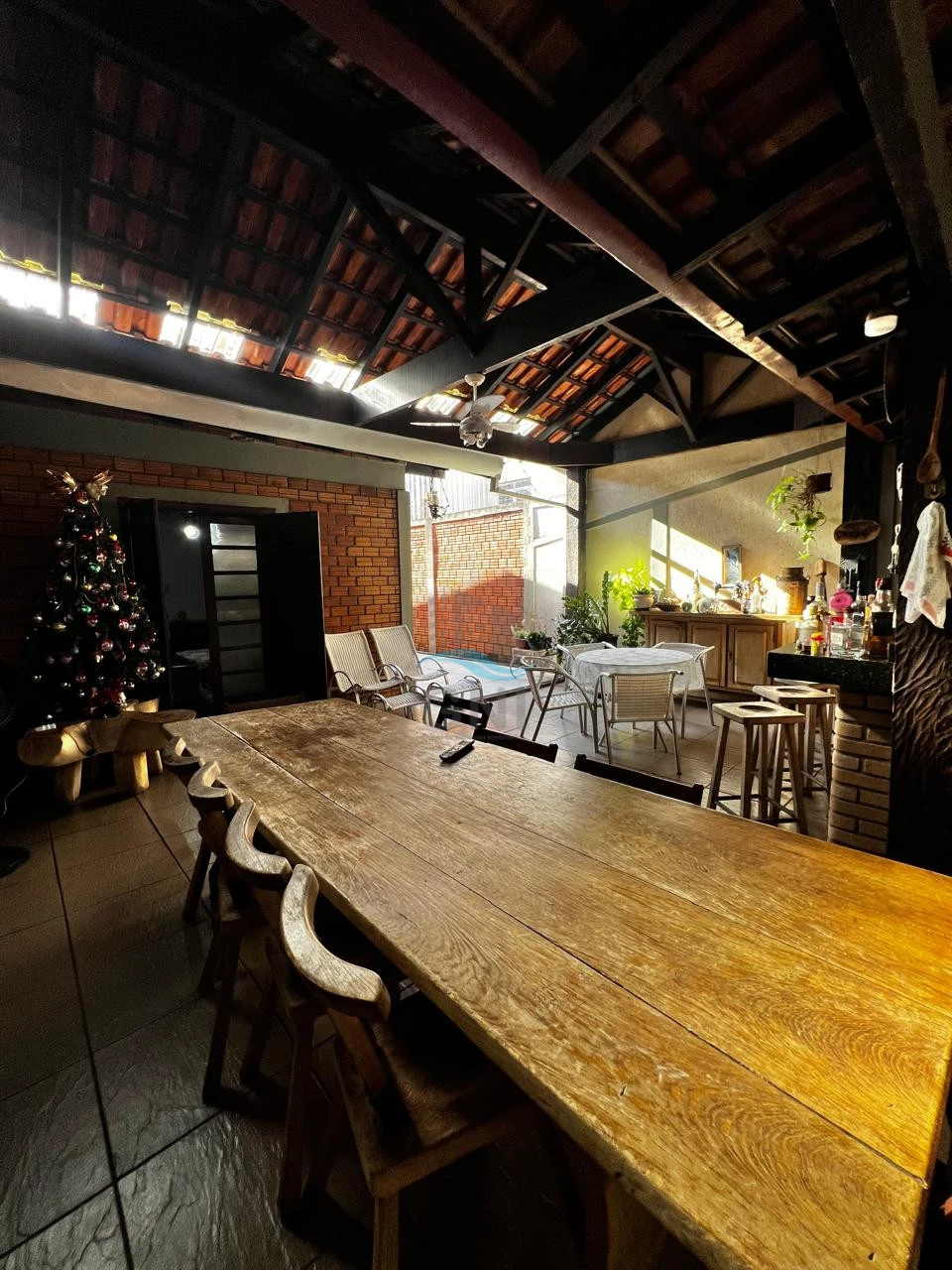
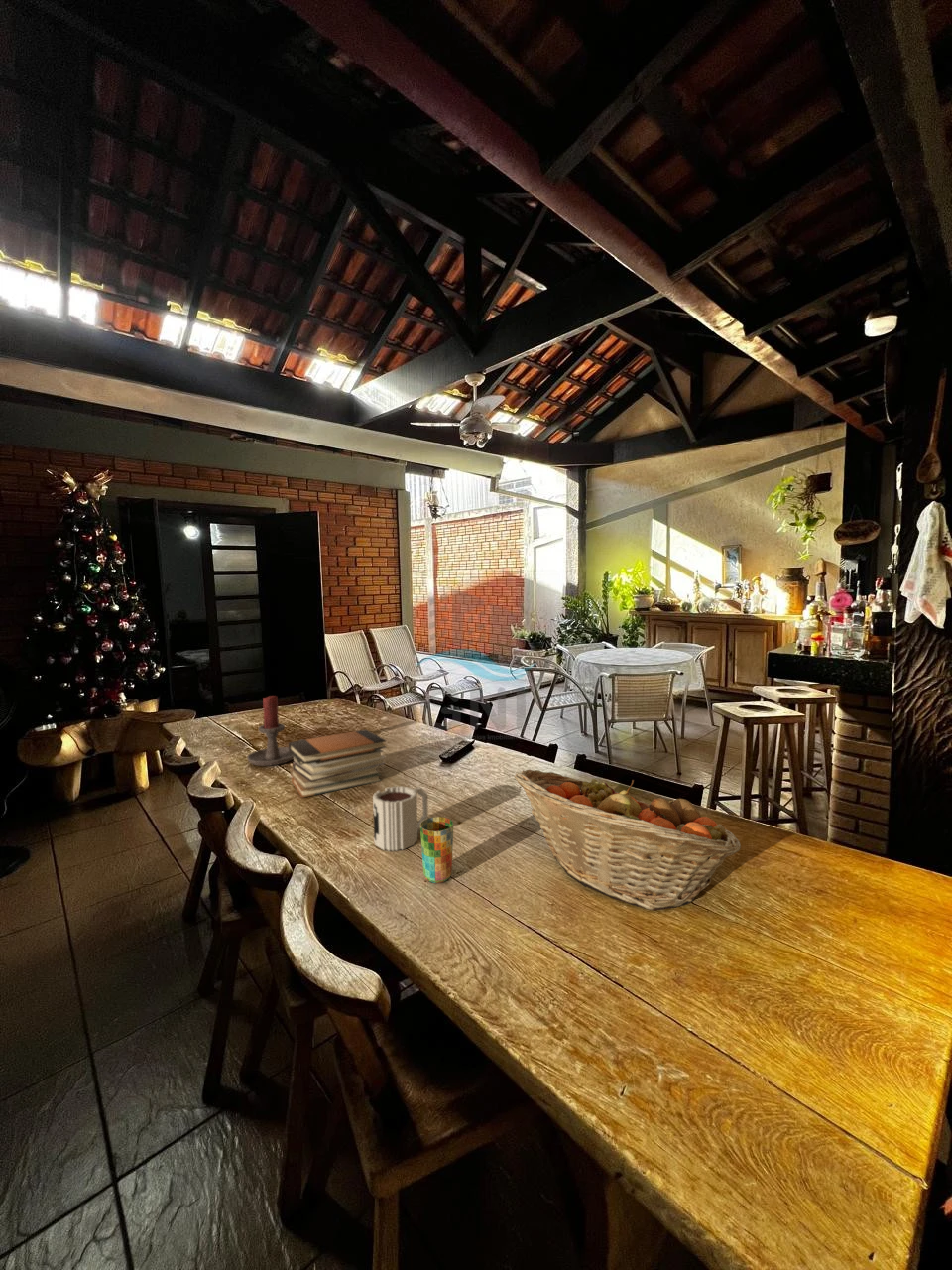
+ book stack (337, 761)
+ candle holder (279, 726)
+ mug (403, 814)
+ fruit basket (616, 822)
+ cup (437, 850)
